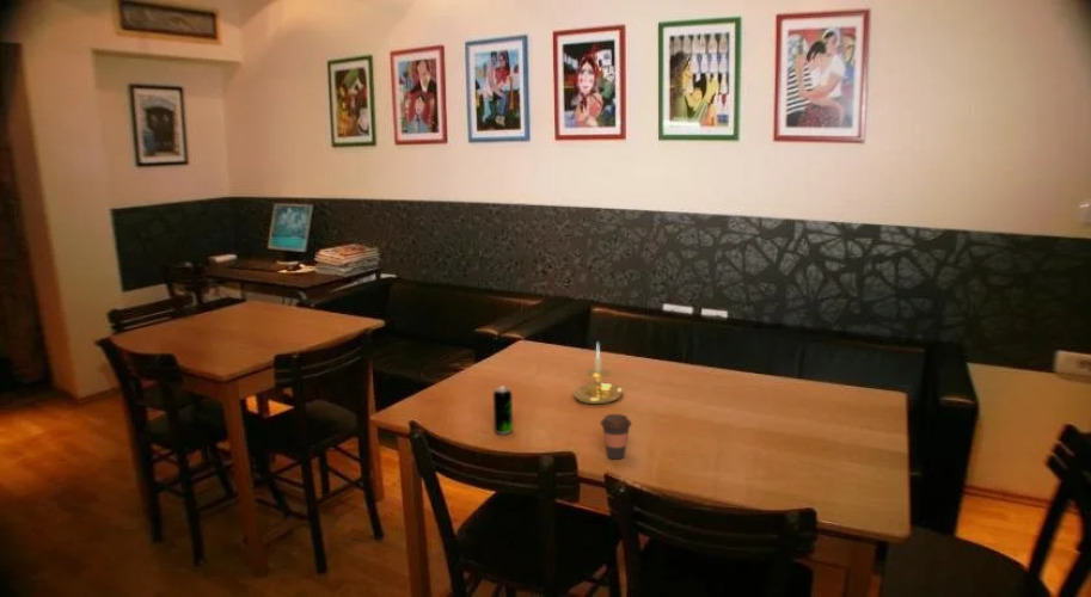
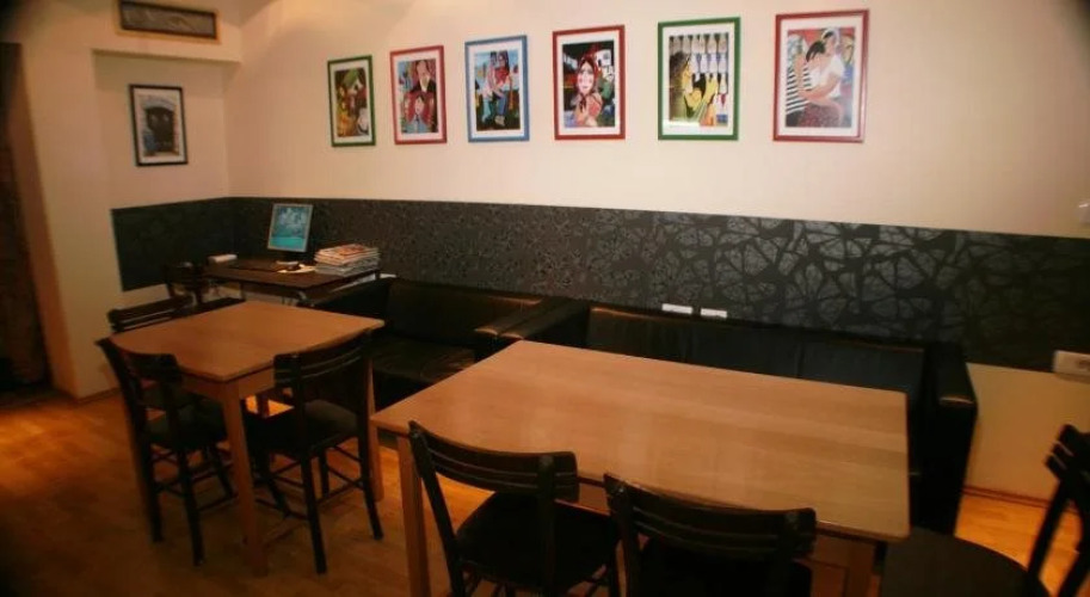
- coffee cup (615, 436)
- candle holder (595, 370)
- beverage can (502, 410)
